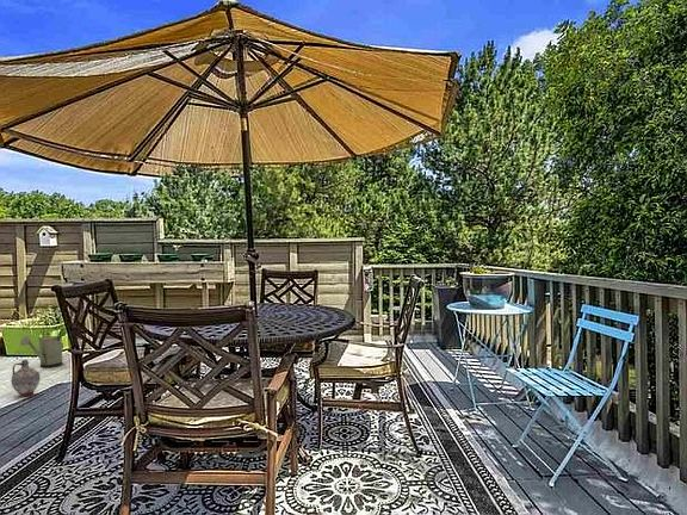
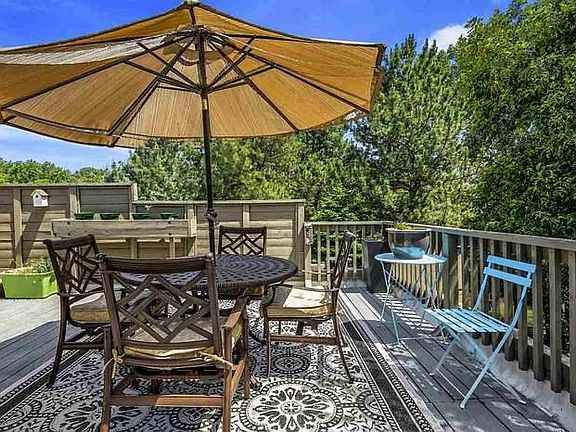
- ceramic jug (25, 377)
- watering can (43, 348)
